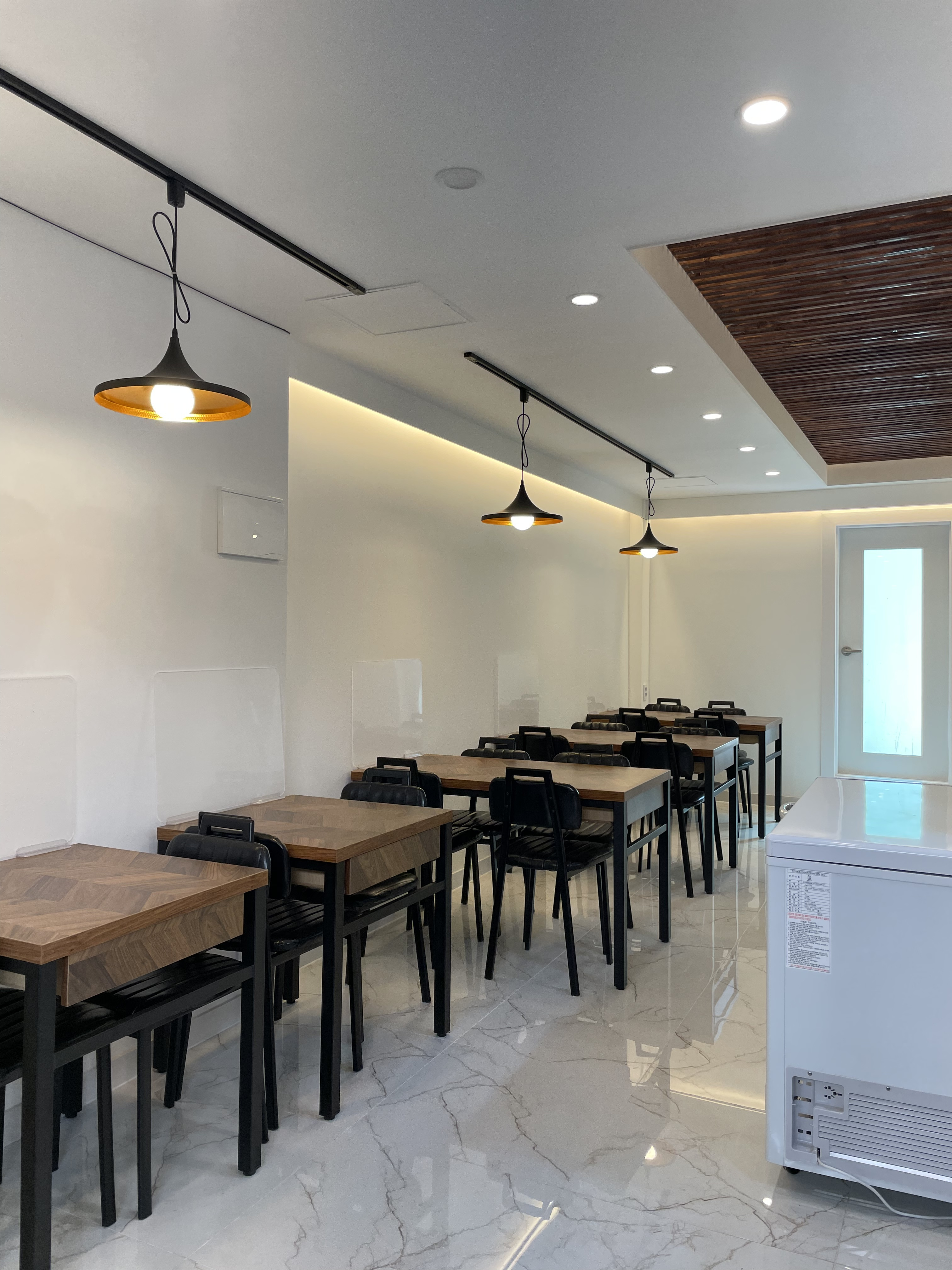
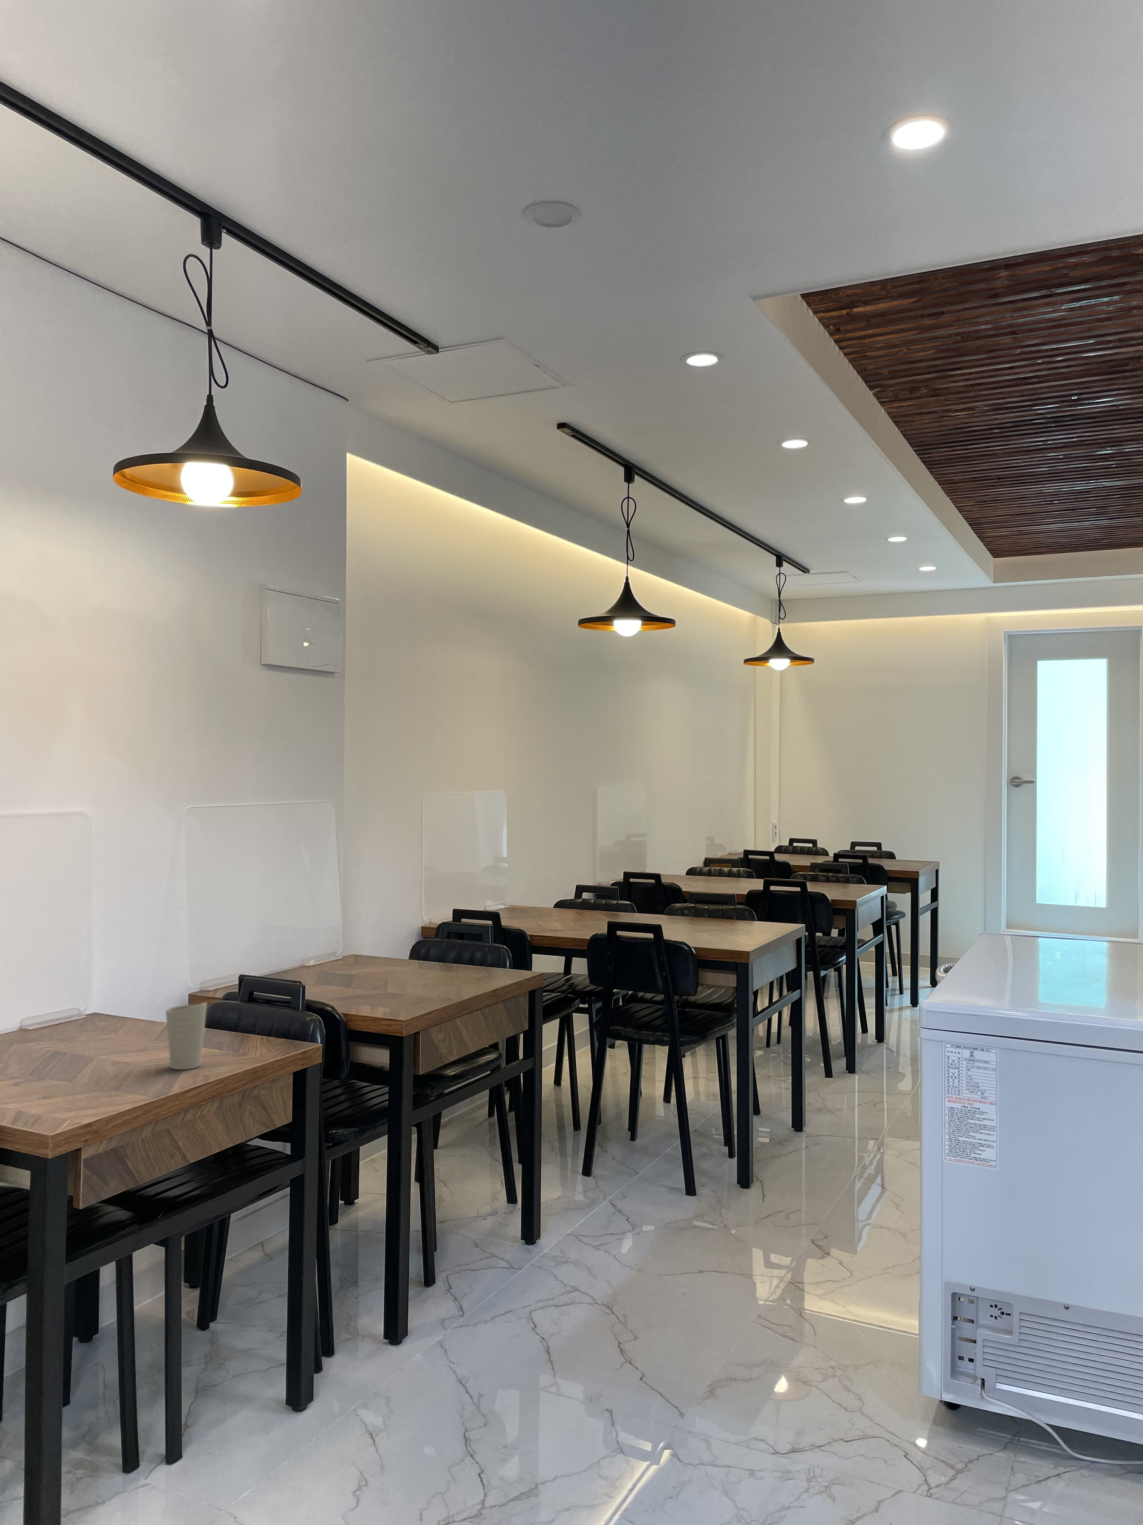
+ cup (186, 1034)
